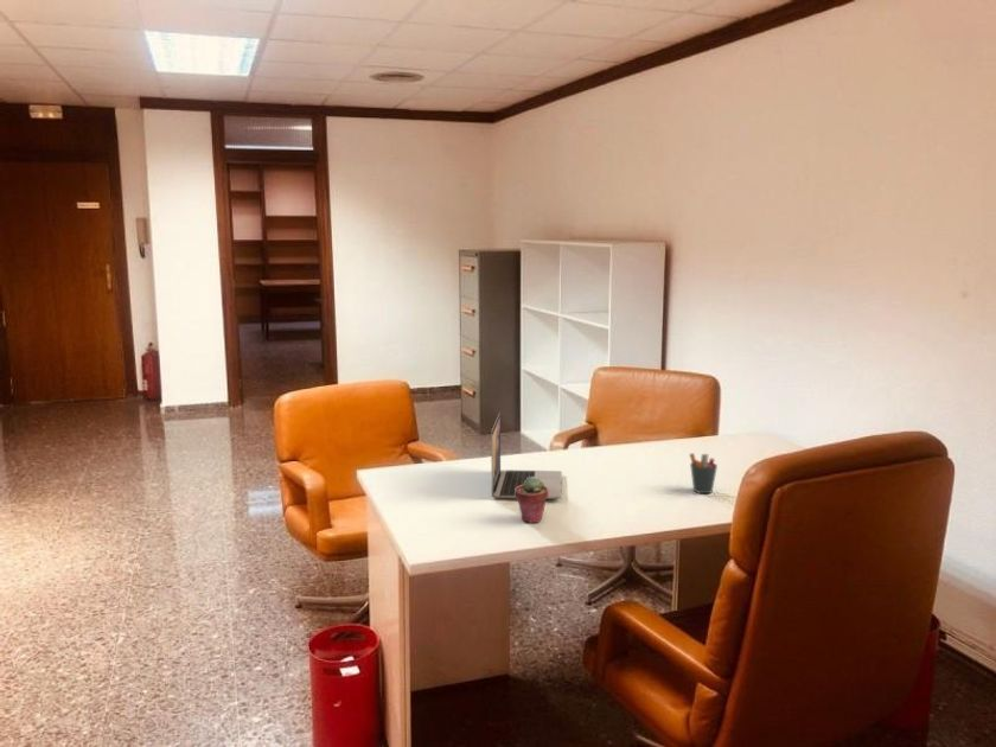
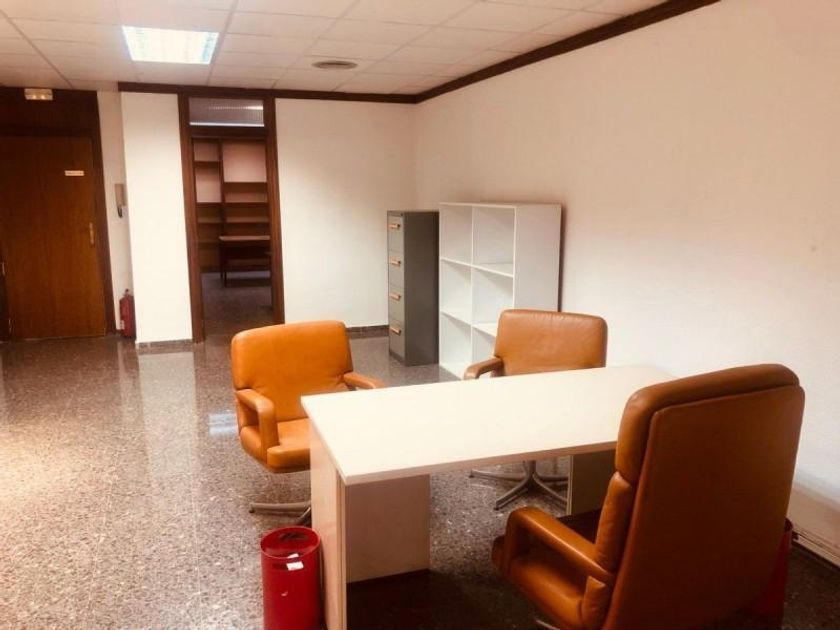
- laptop (528, 471)
- potted succulent (531, 497)
- pen holder (703, 471)
